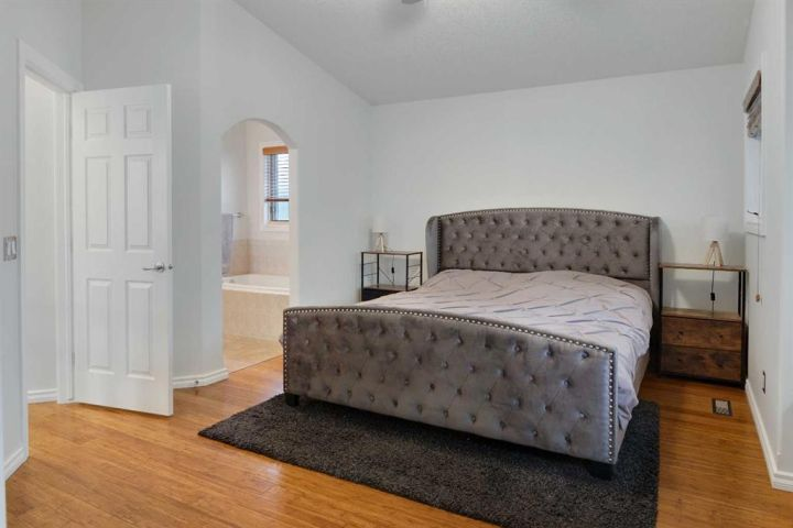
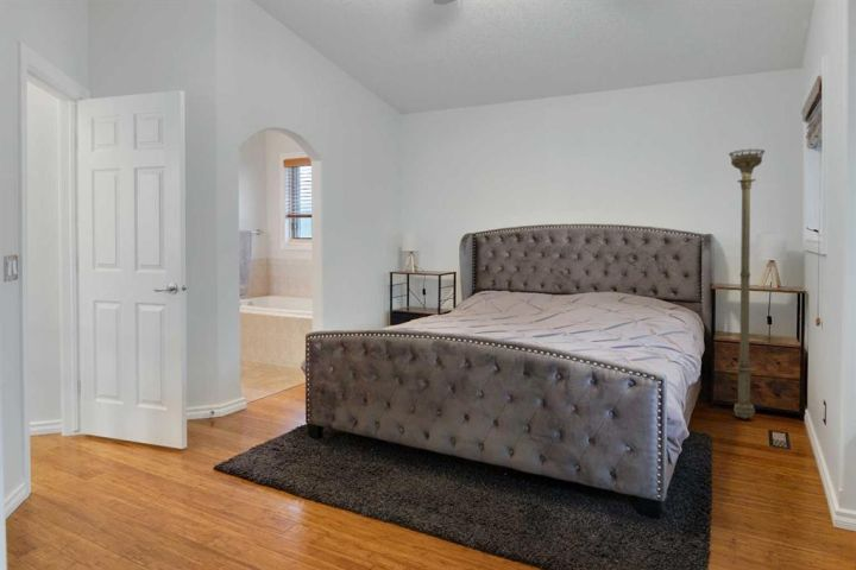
+ floor lamp (745, 285)
